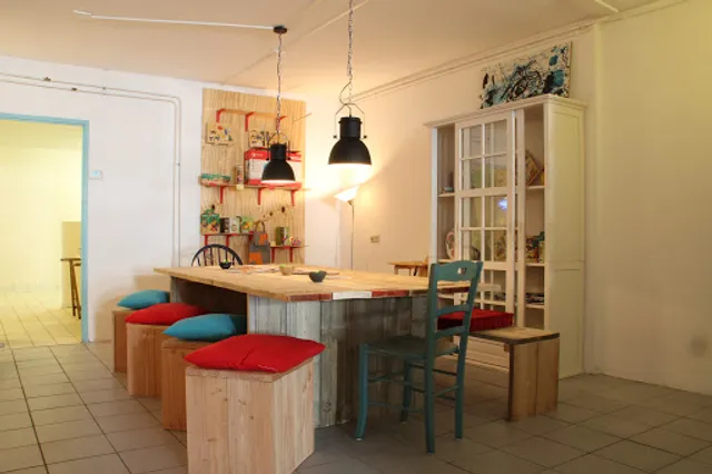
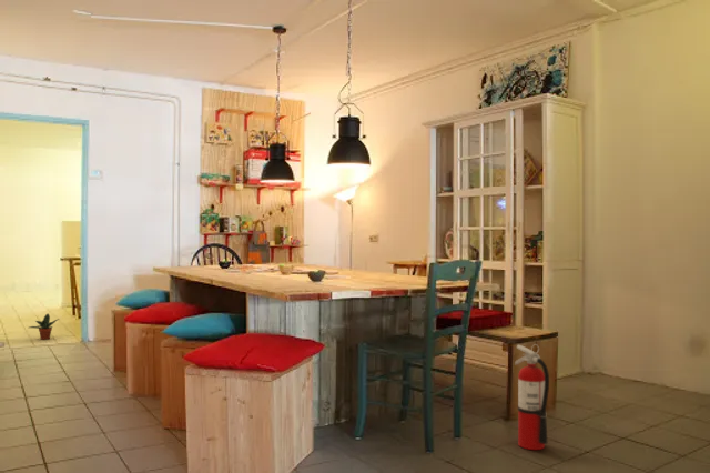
+ potted plant (44, 326)
+ fire extinguisher (531, 395)
